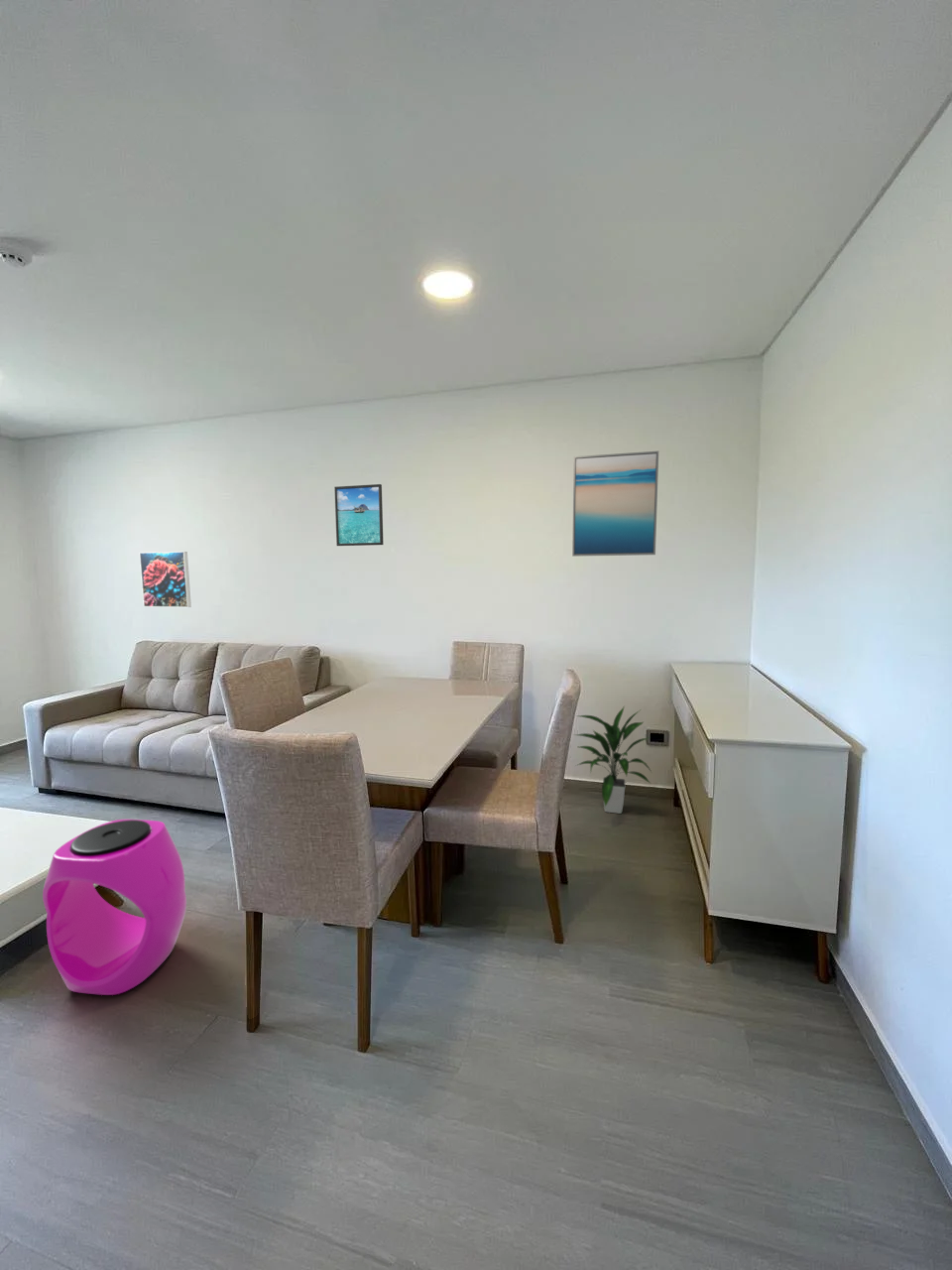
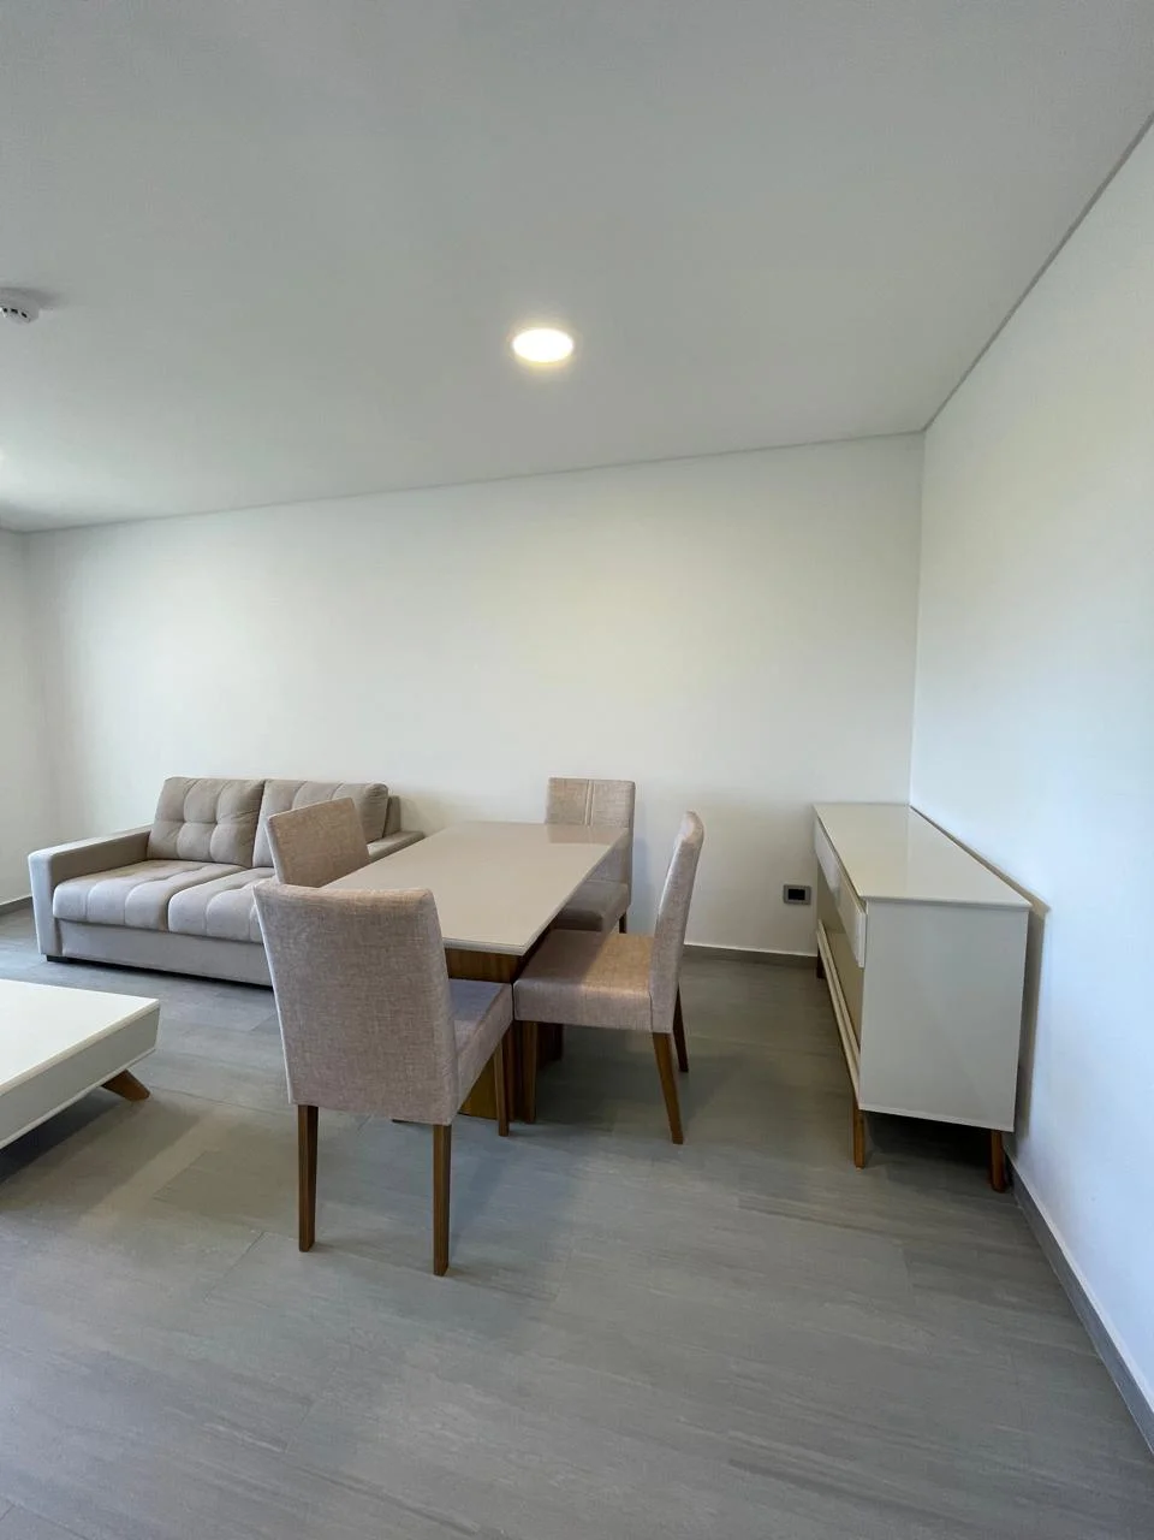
- wall art (614, 505)
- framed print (165, 579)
- indoor plant (612, 759)
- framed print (358, 515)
- stool (114, 907)
